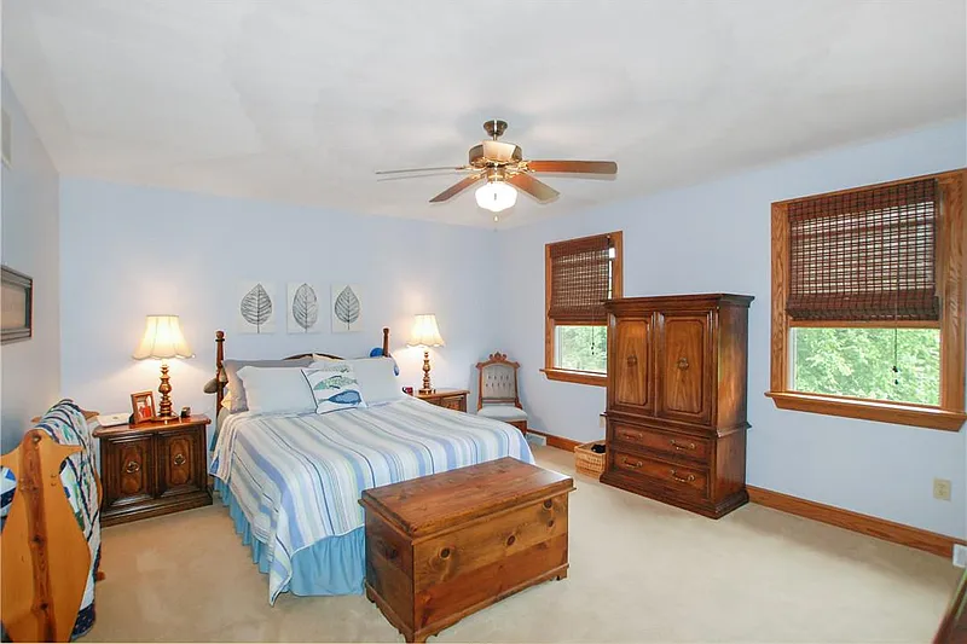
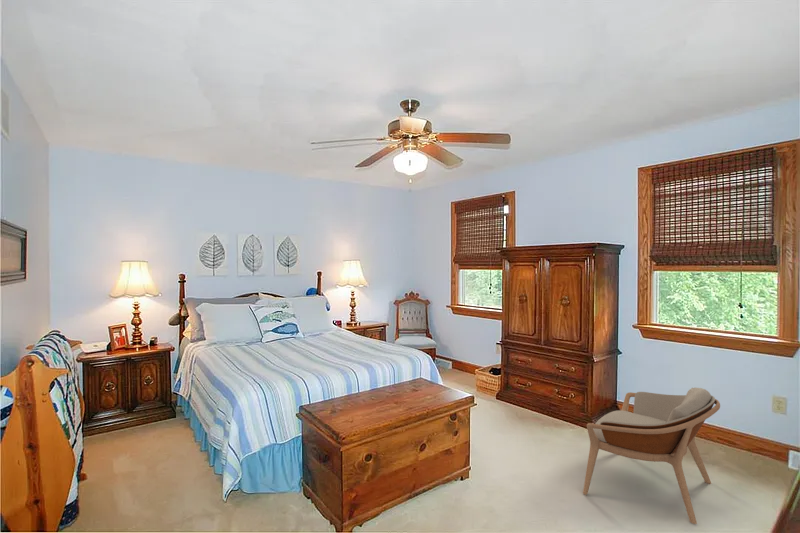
+ armchair (654, 434)
